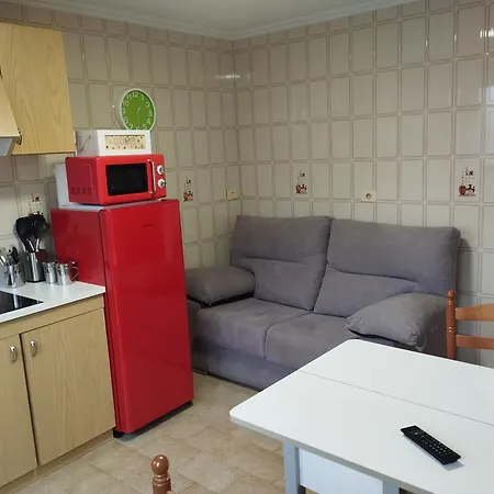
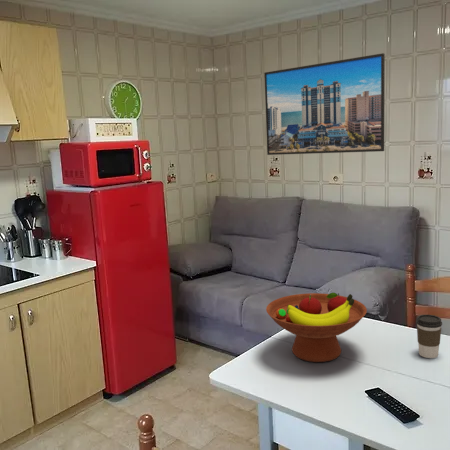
+ fruit bowl (315, 321)
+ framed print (320, 109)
+ coffee cup (428, 336)
